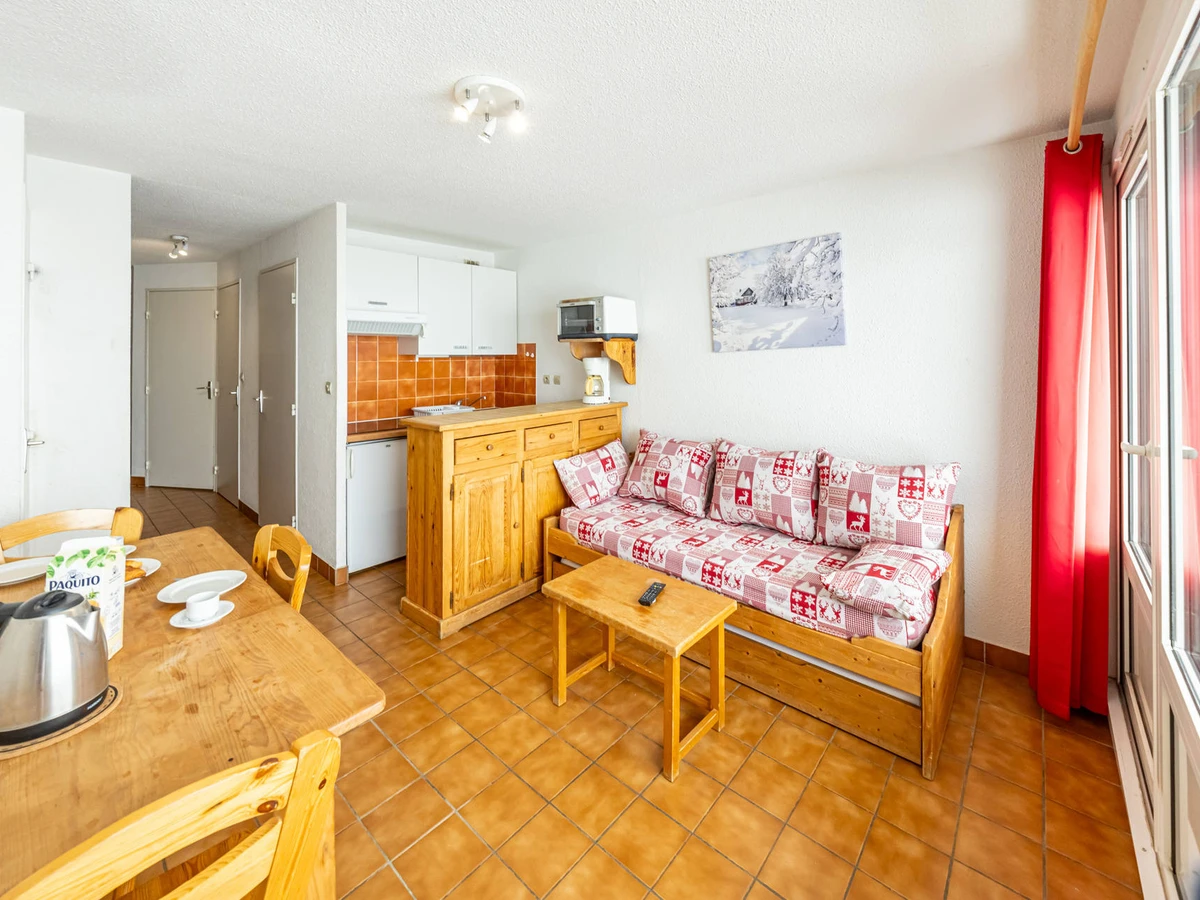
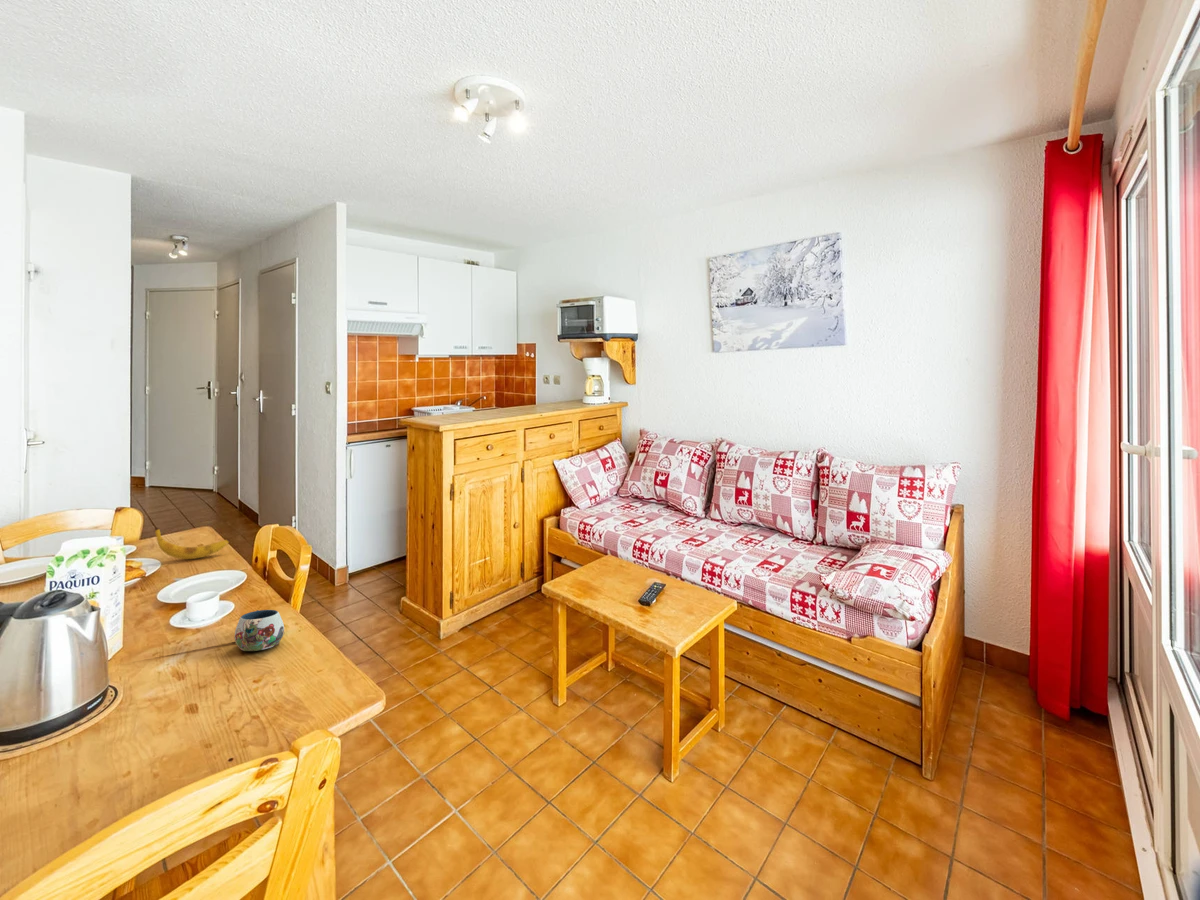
+ mug (259, 628)
+ banana (193, 547)
